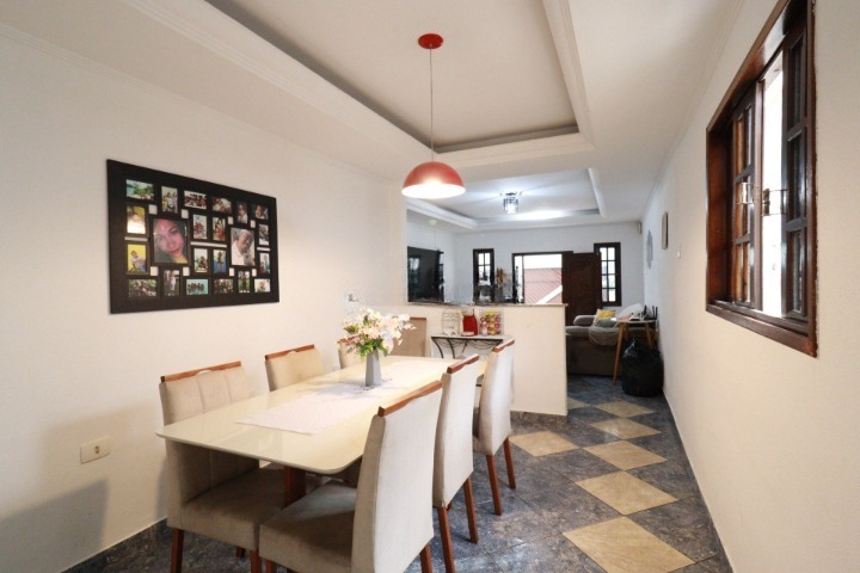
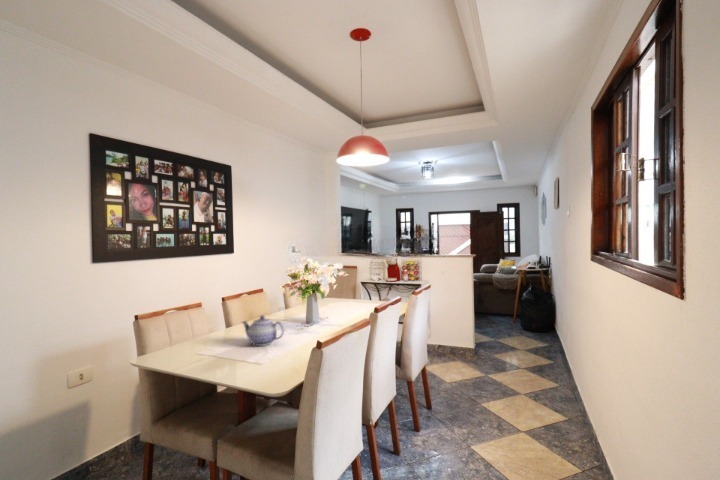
+ teapot (262, 329)
